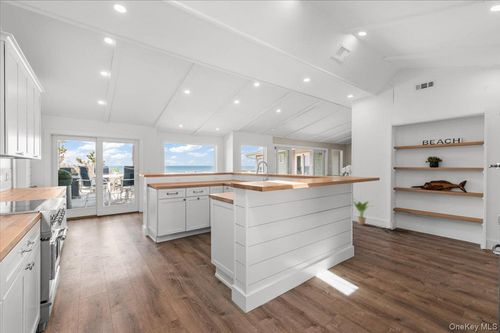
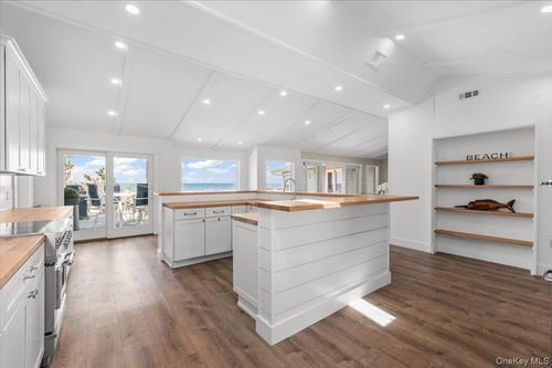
- potted plant (361, 210)
